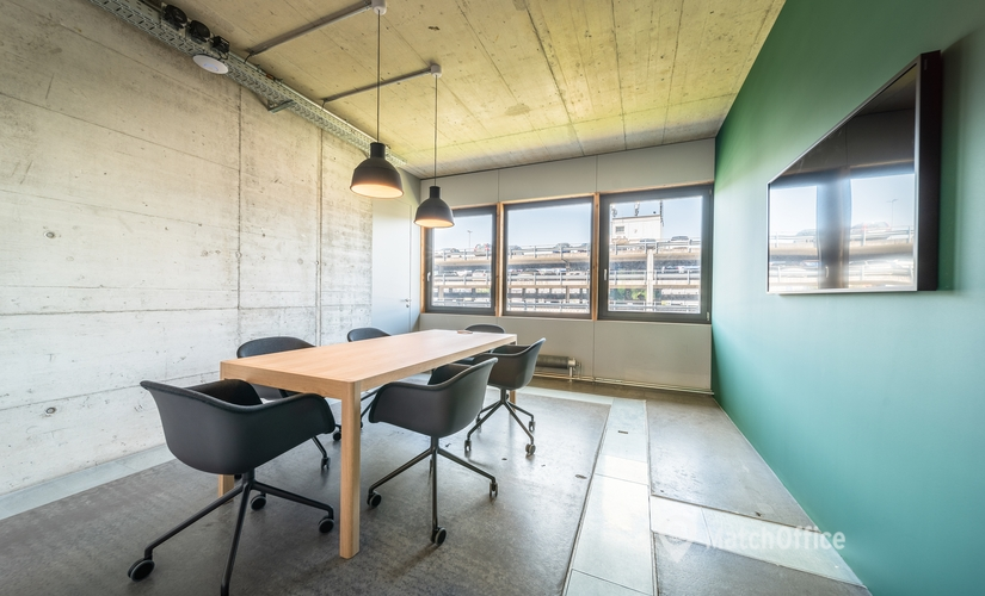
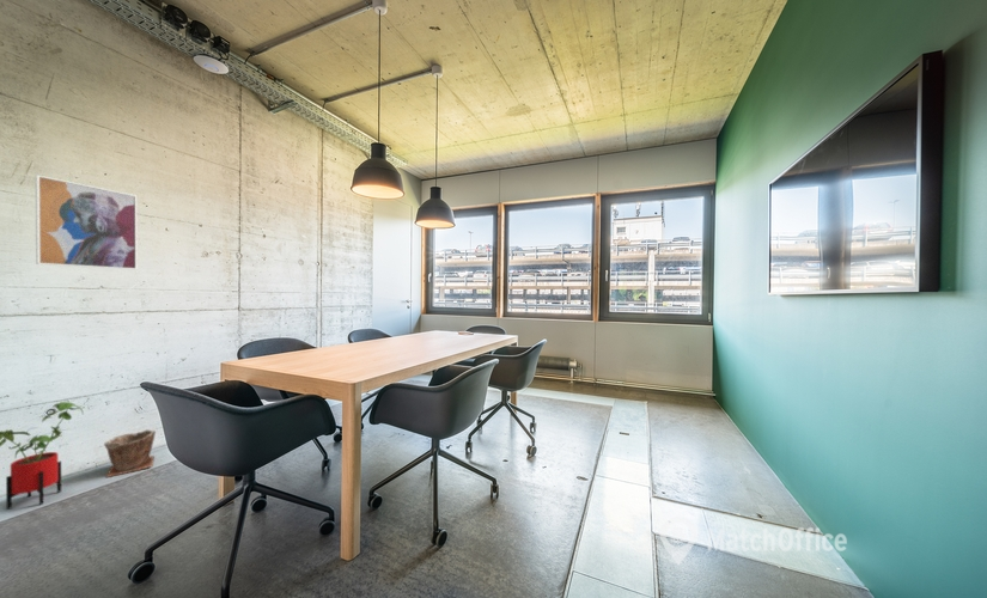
+ plant pot (130, 450)
+ house plant (41, 452)
+ wall art (90, 226)
